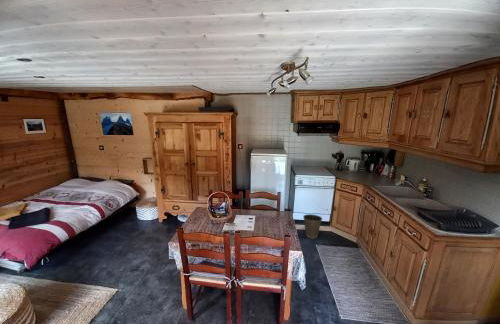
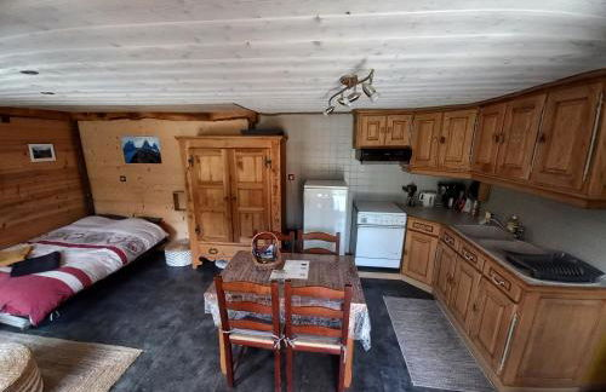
- waste basket (311, 226)
